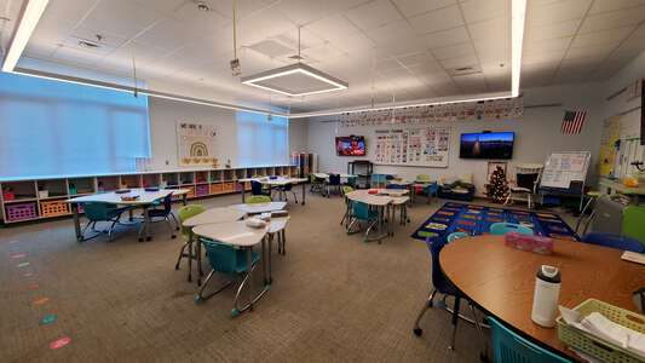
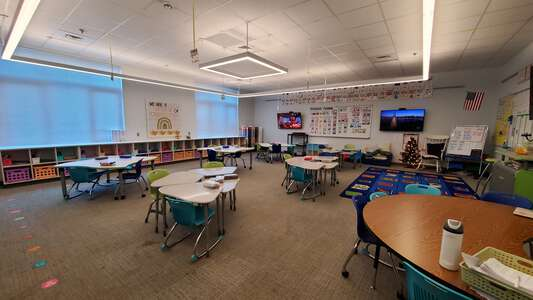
- tissue box (528, 242)
